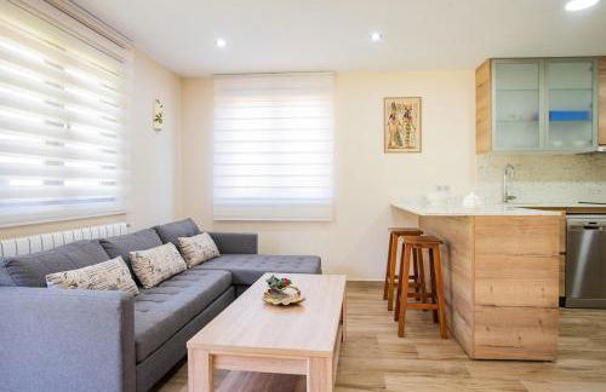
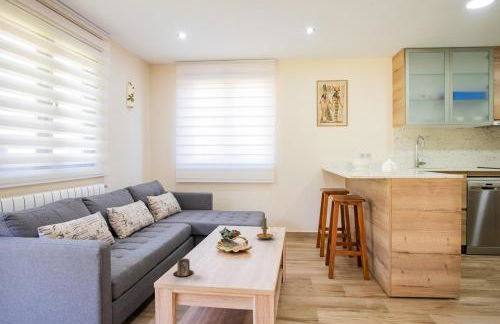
+ candle (266, 227)
+ mug (183, 266)
